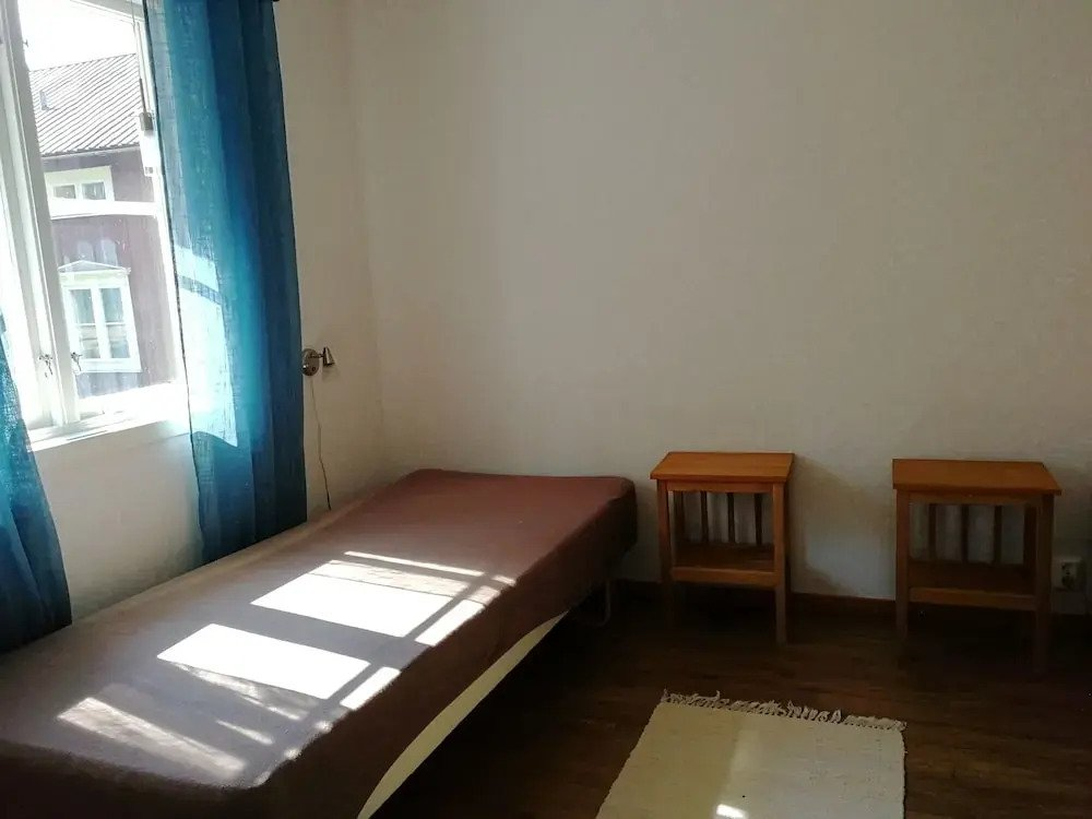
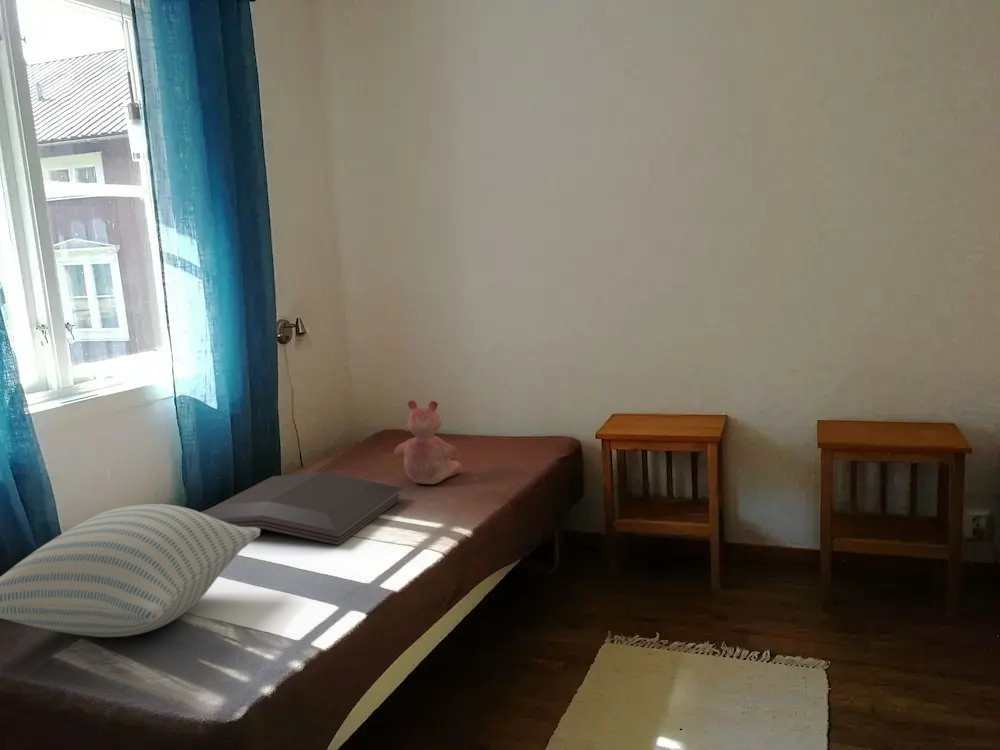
+ pillow (125, 567)
+ teddy bear (430, 439)
+ serving tray (298, 501)
